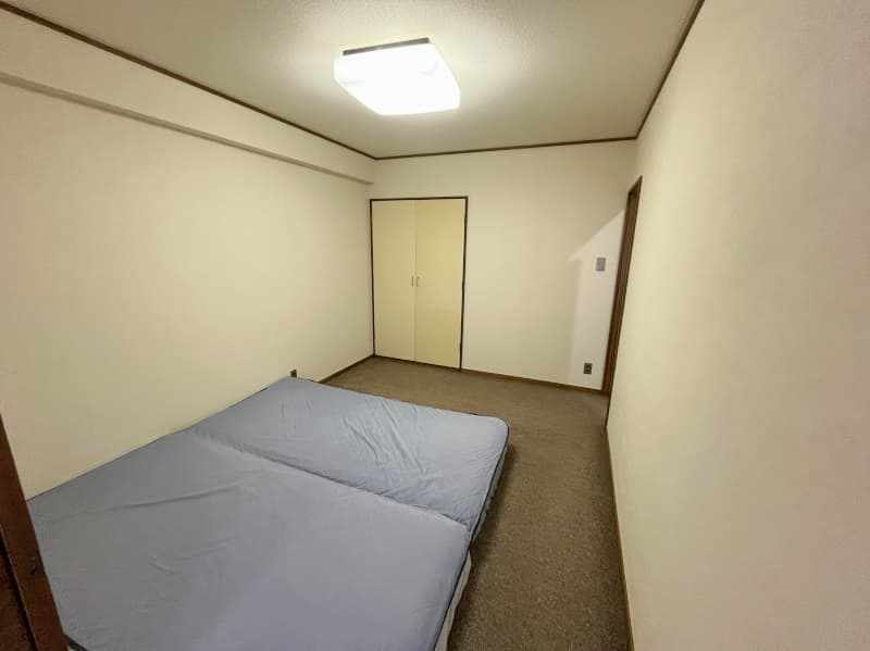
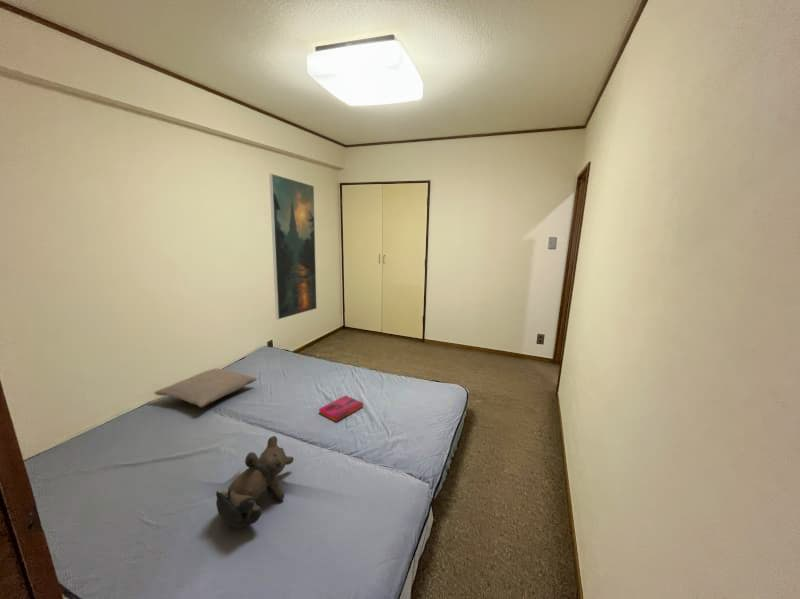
+ teddy bear (259, 476)
+ pillow (208, 386)
+ hardback book (341, 407)
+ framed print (295, 249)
